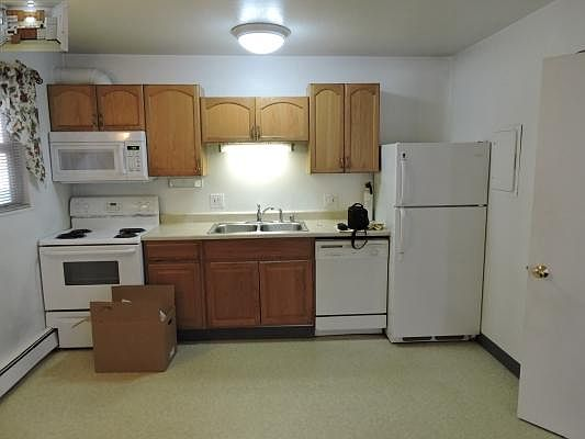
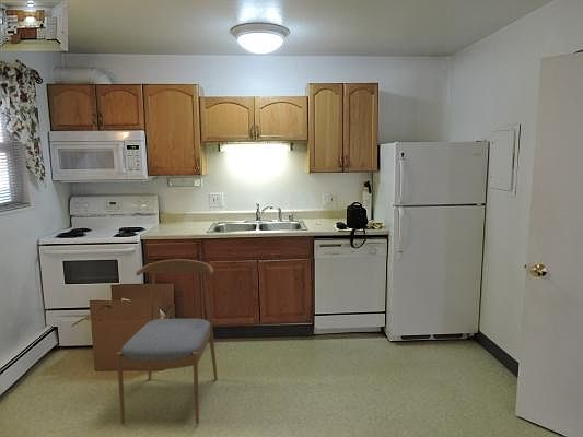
+ dining chair (170, 335)
